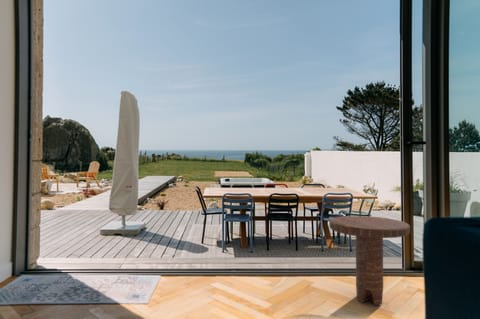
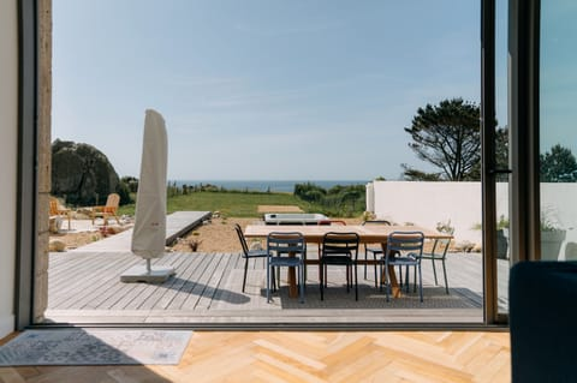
- side table (368, 260)
